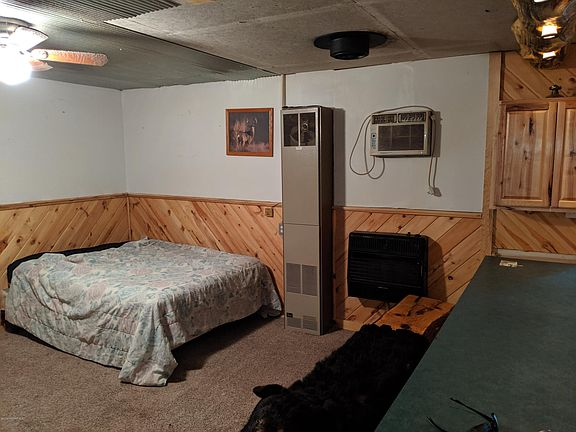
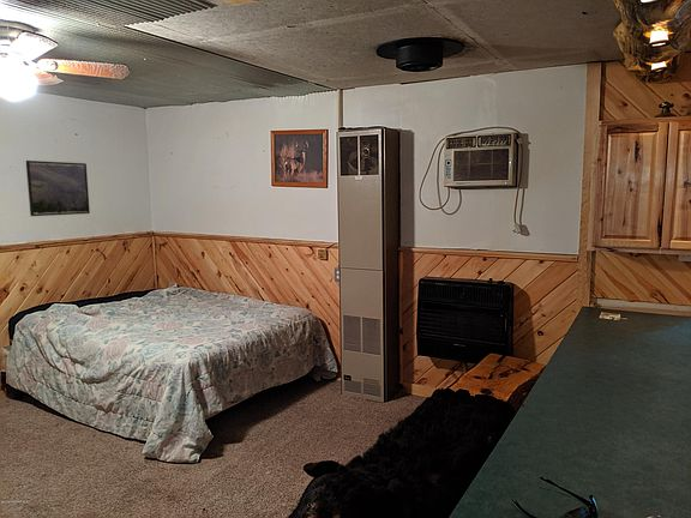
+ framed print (59, 188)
